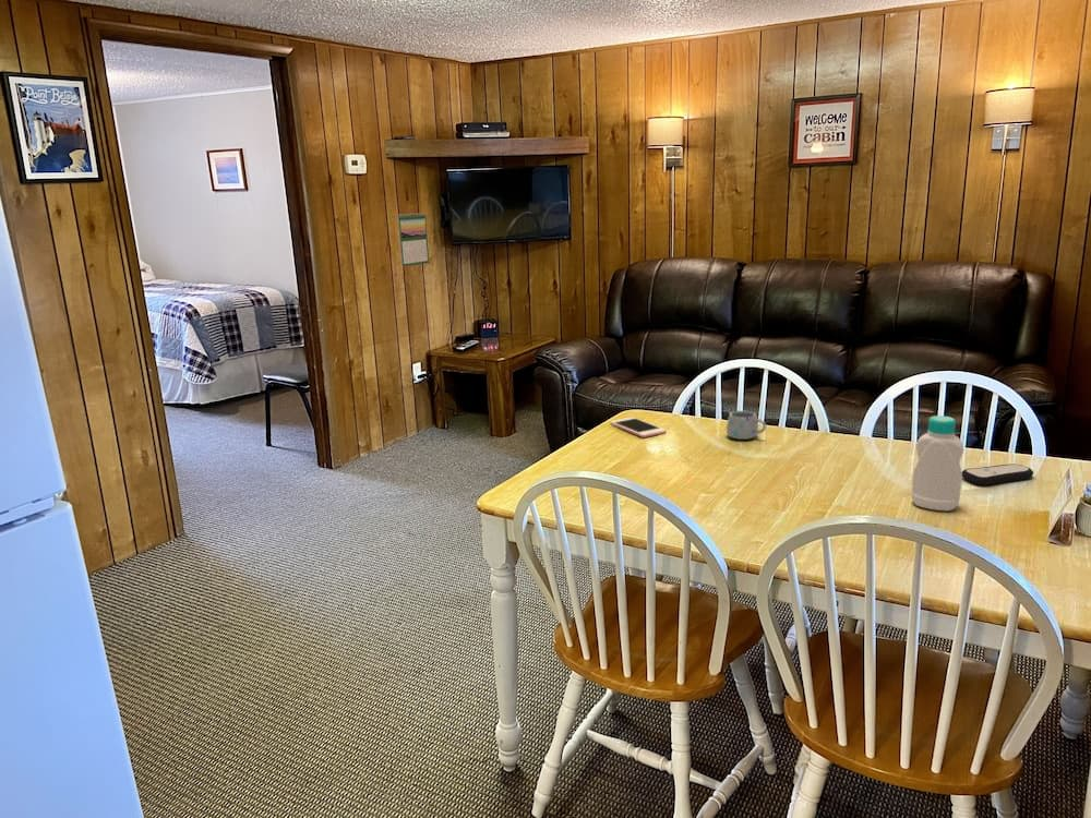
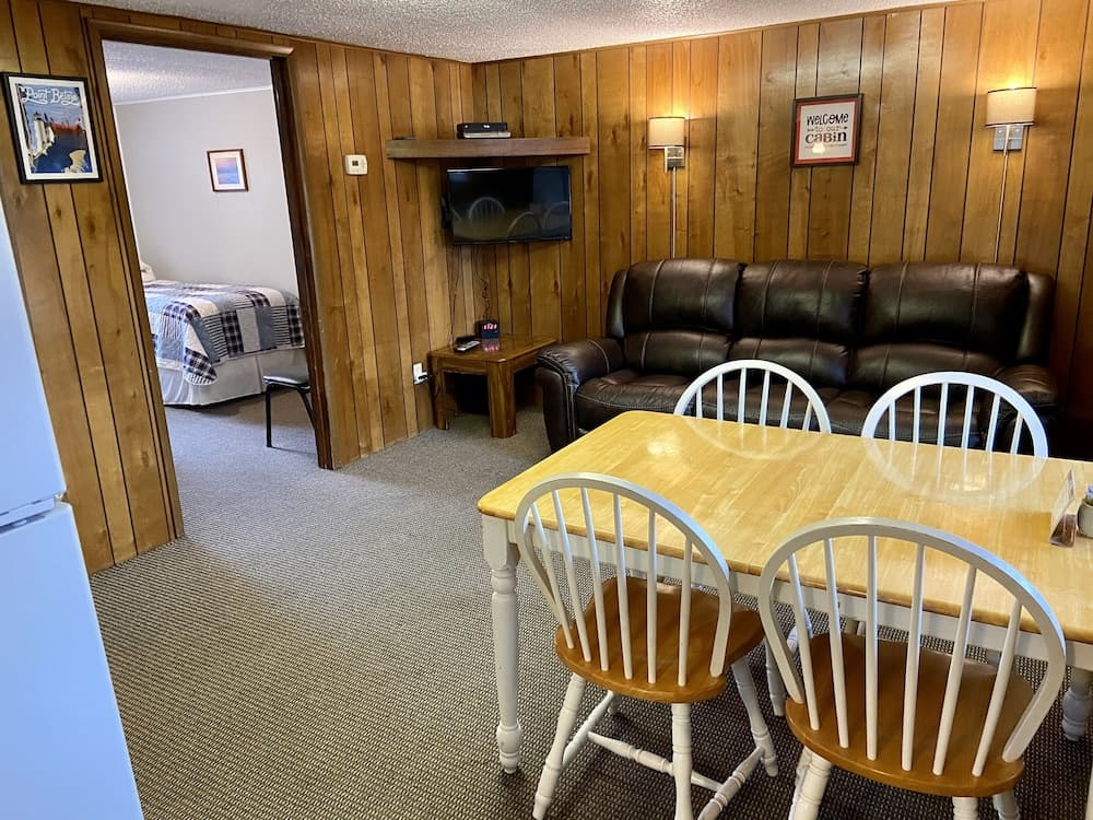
- cell phone (637, 426)
- bottle (938, 461)
- remote control (997, 473)
- mug (746, 425)
- calendar (413, 239)
